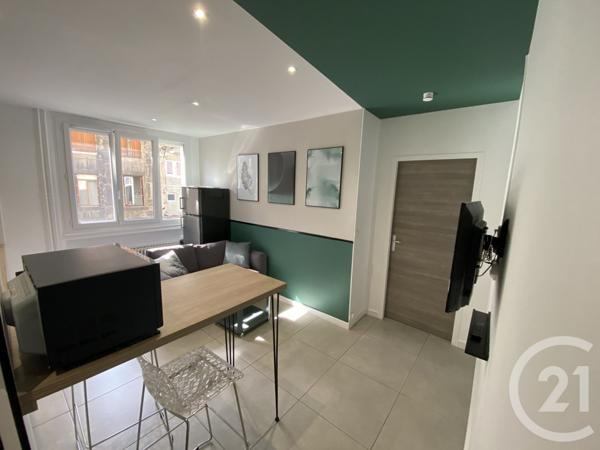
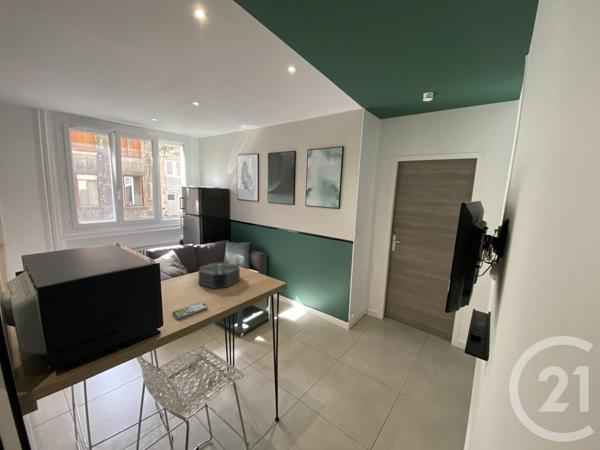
+ smartphone (190, 310)
+ speaker (219, 274)
